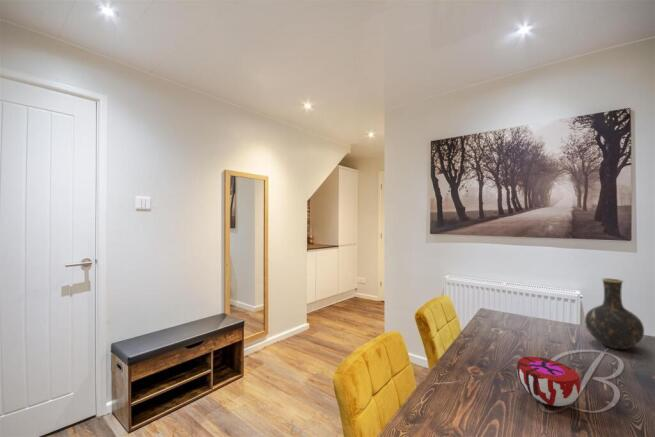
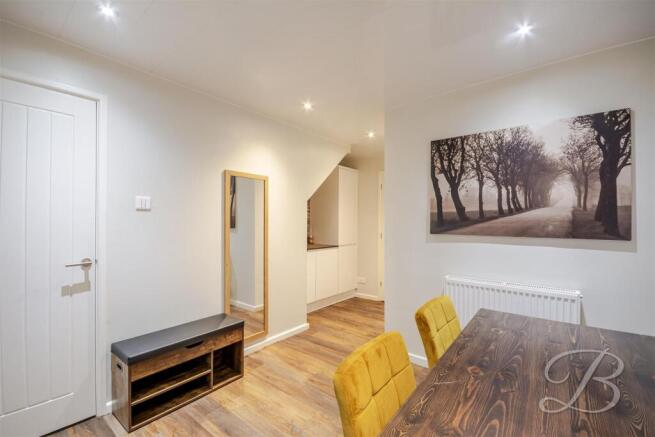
- vase (612, 312)
- decorative bowl (547, 384)
